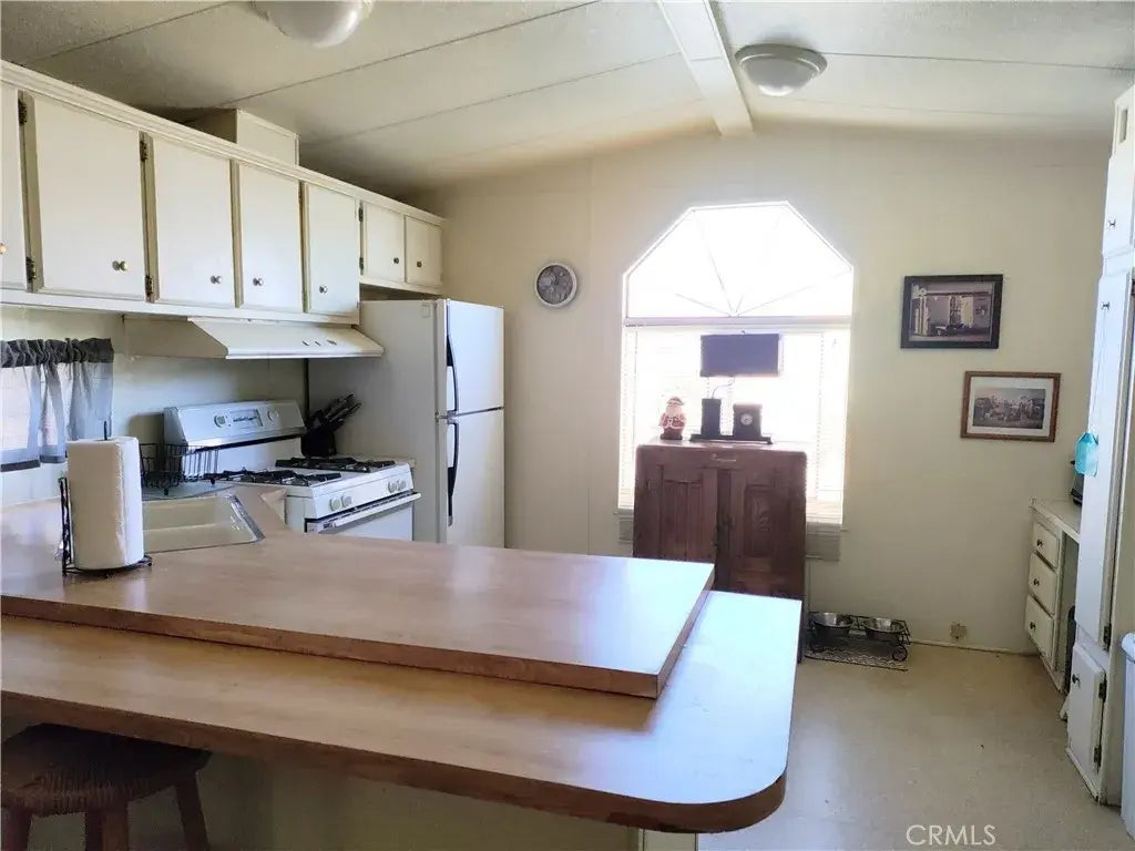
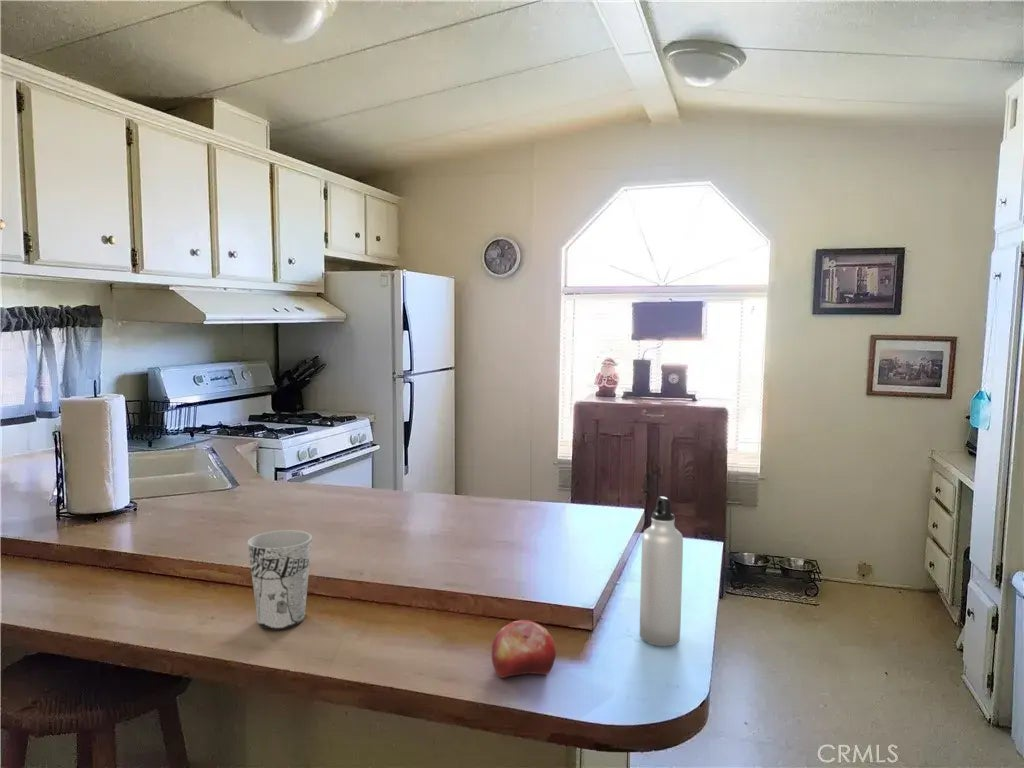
+ water bottle (661, 568)
+ cup (280, 579)
+ fruit (523, 649)
